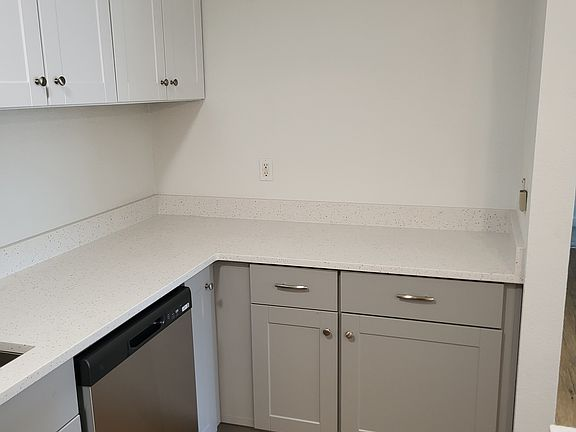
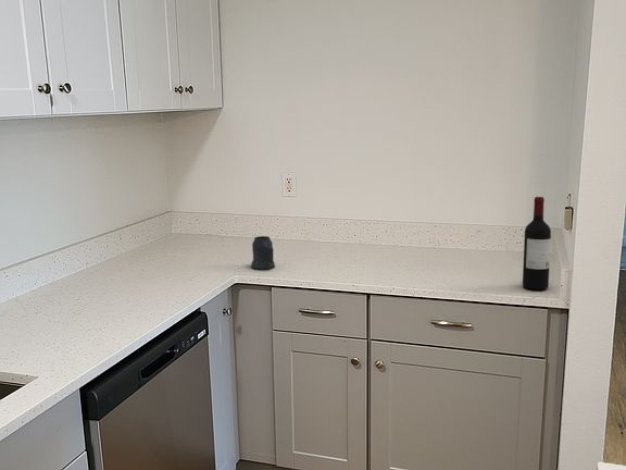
+ mug (264, 252)
+ wine bottle (537, 243)
